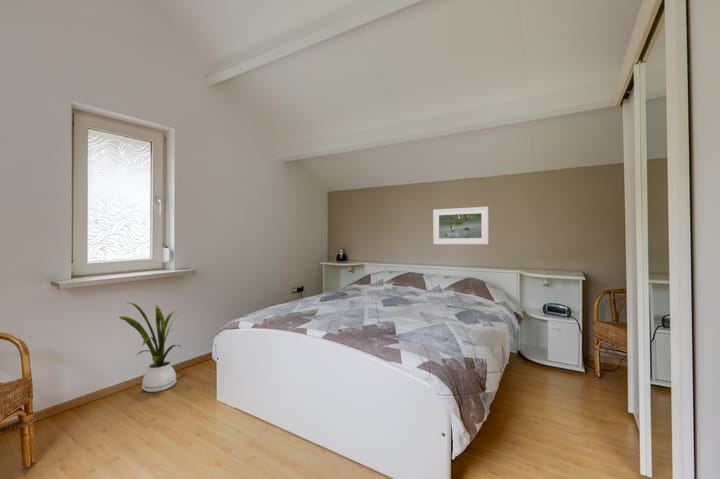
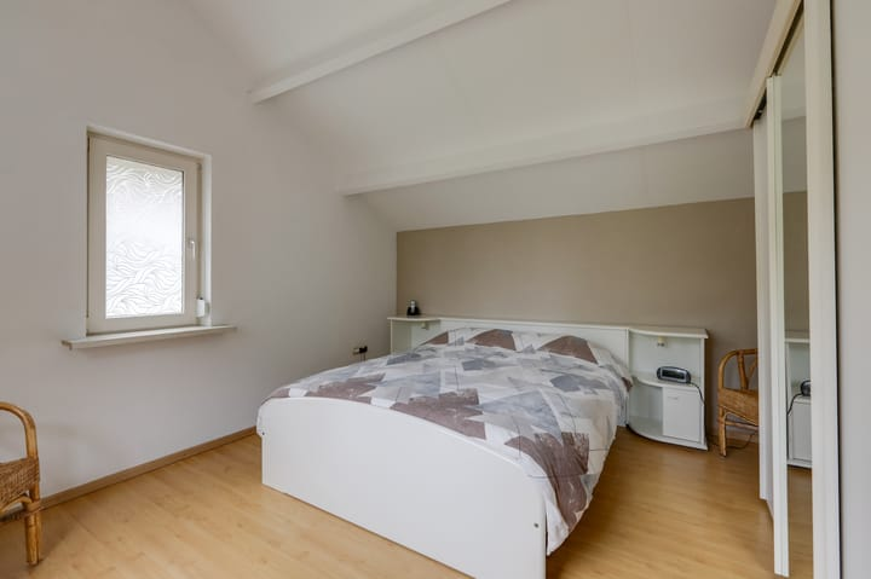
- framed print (459, 226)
- house plant (155, 342)
